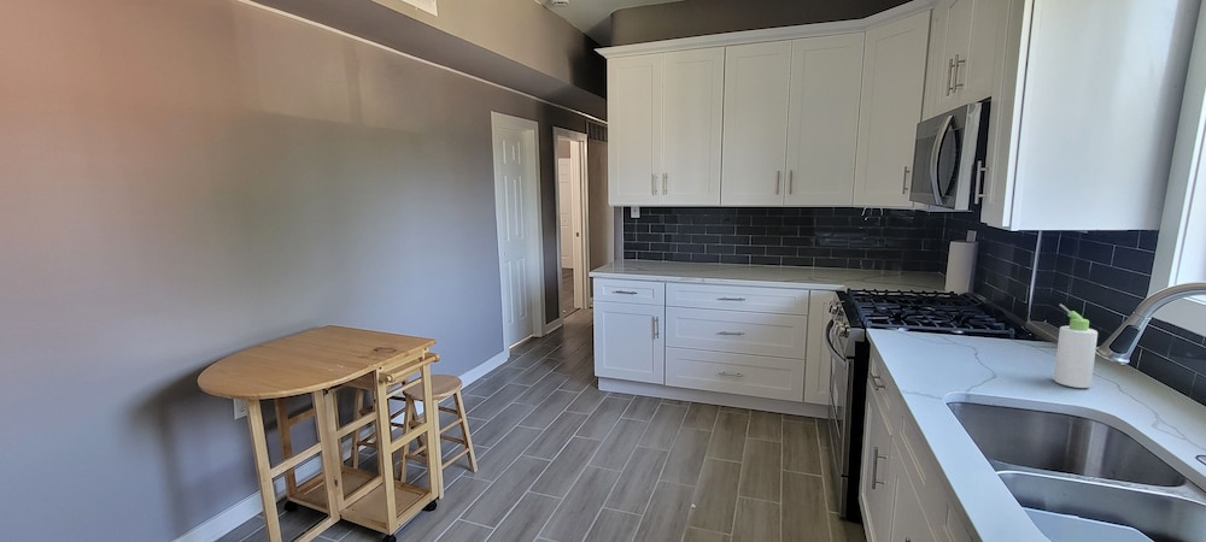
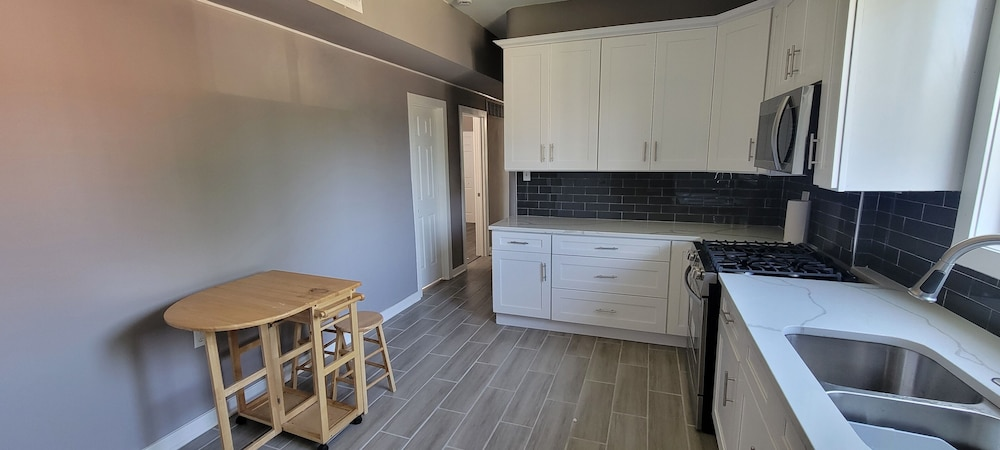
- bottle (1073, 344)
